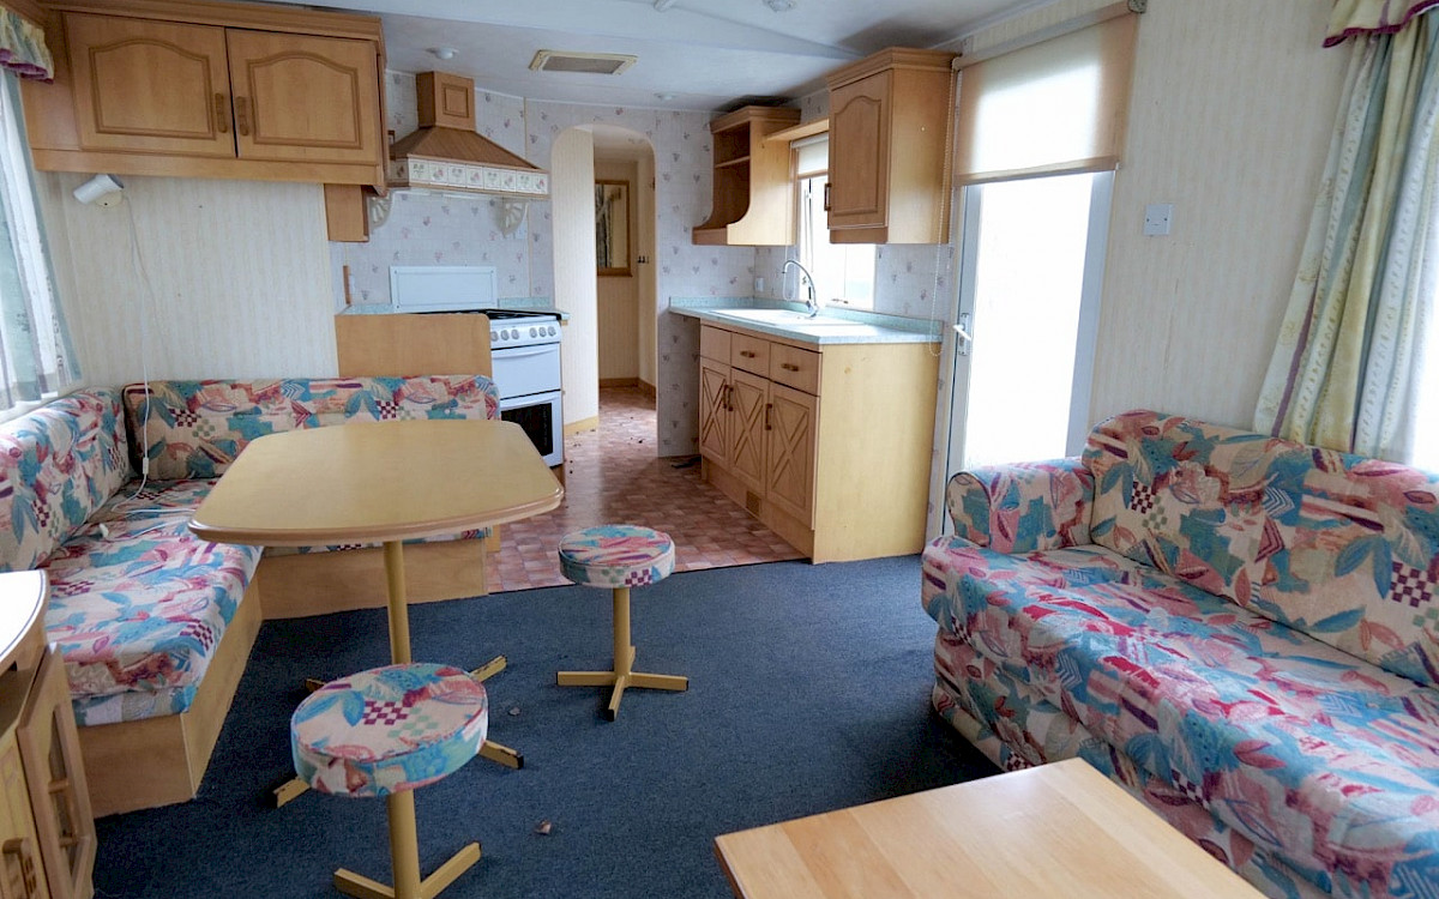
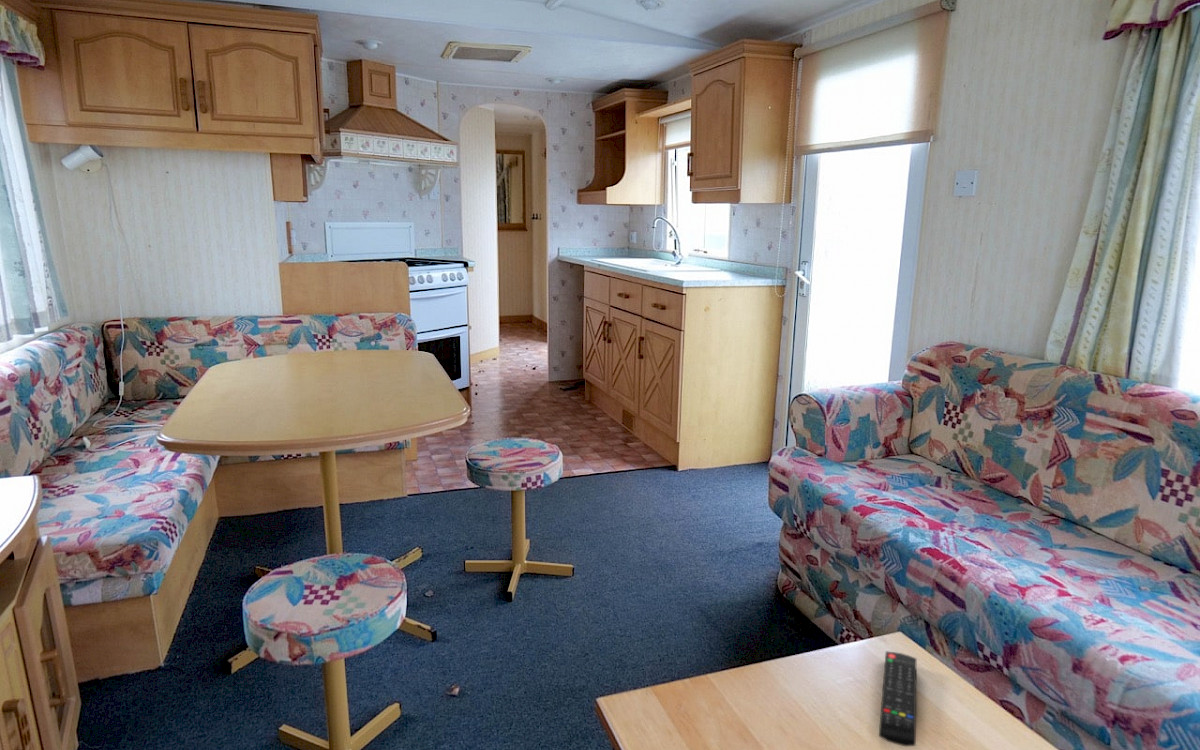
+ remote control (899, 694)
